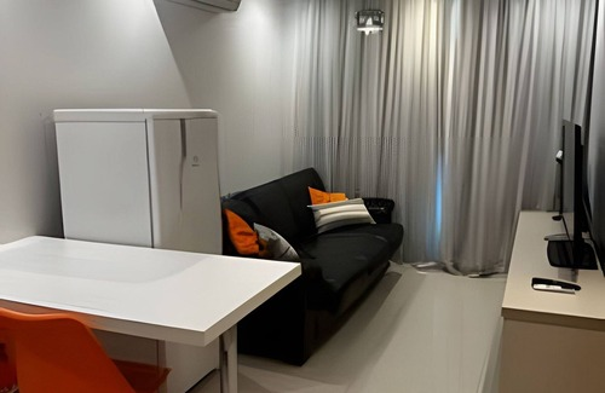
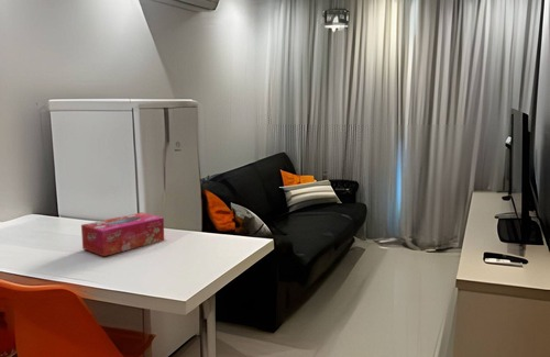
+ tissue box (123, 232)
